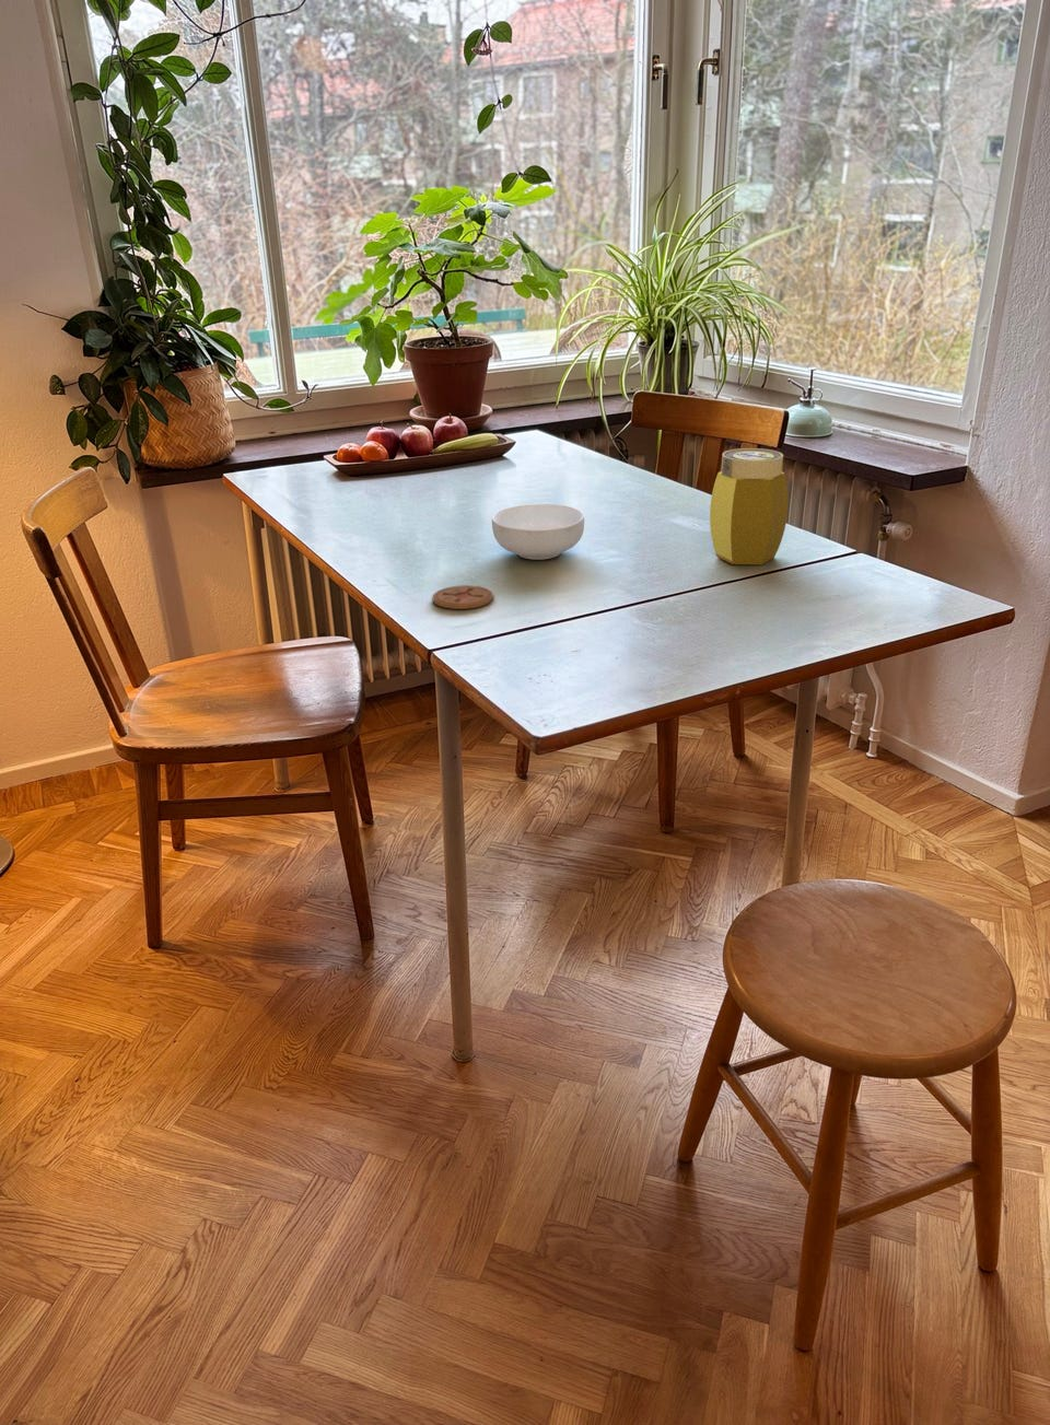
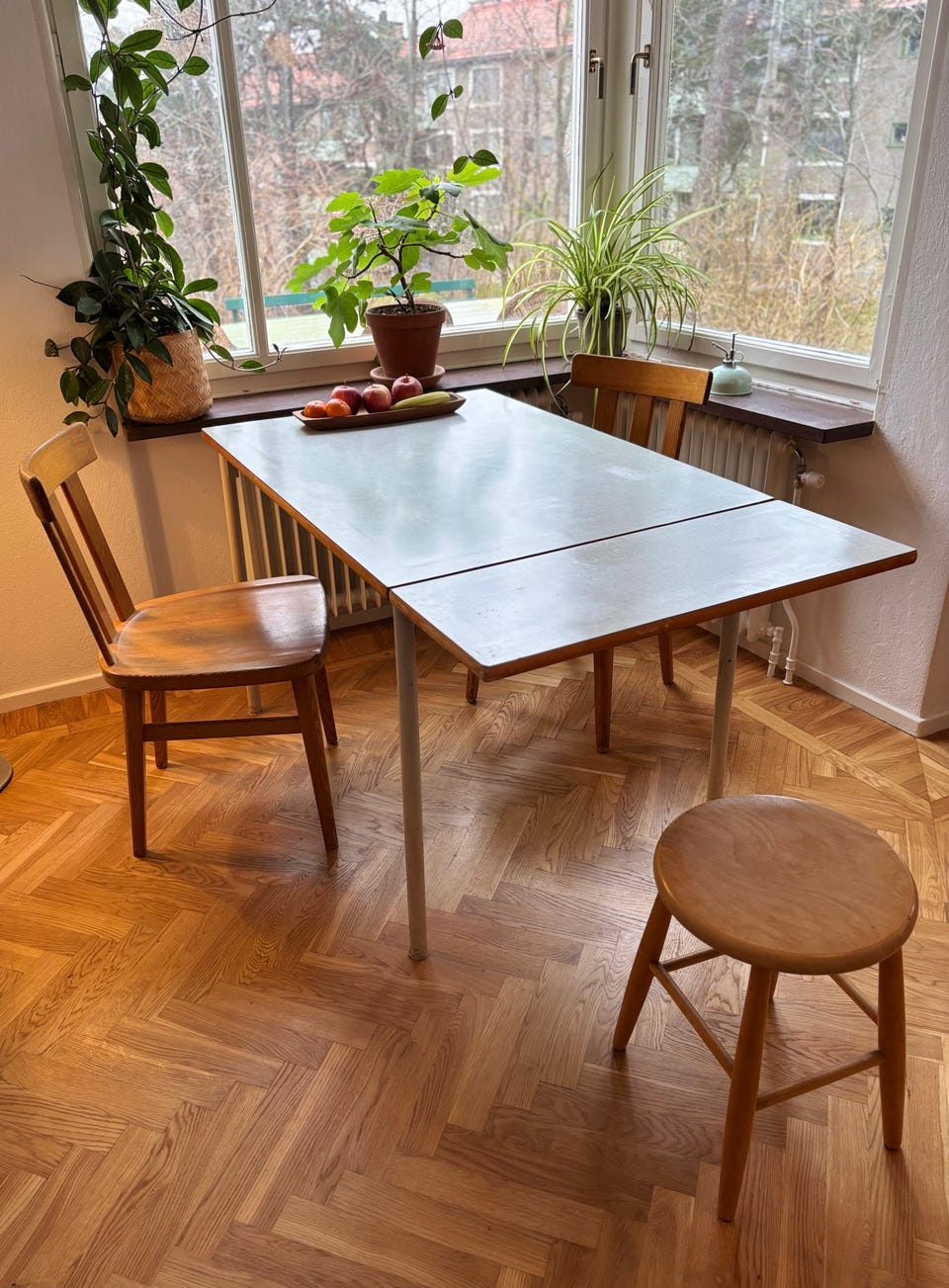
- cereal bowl (538, 533)
- jar (748, 507)
- coaster (462, 596)
